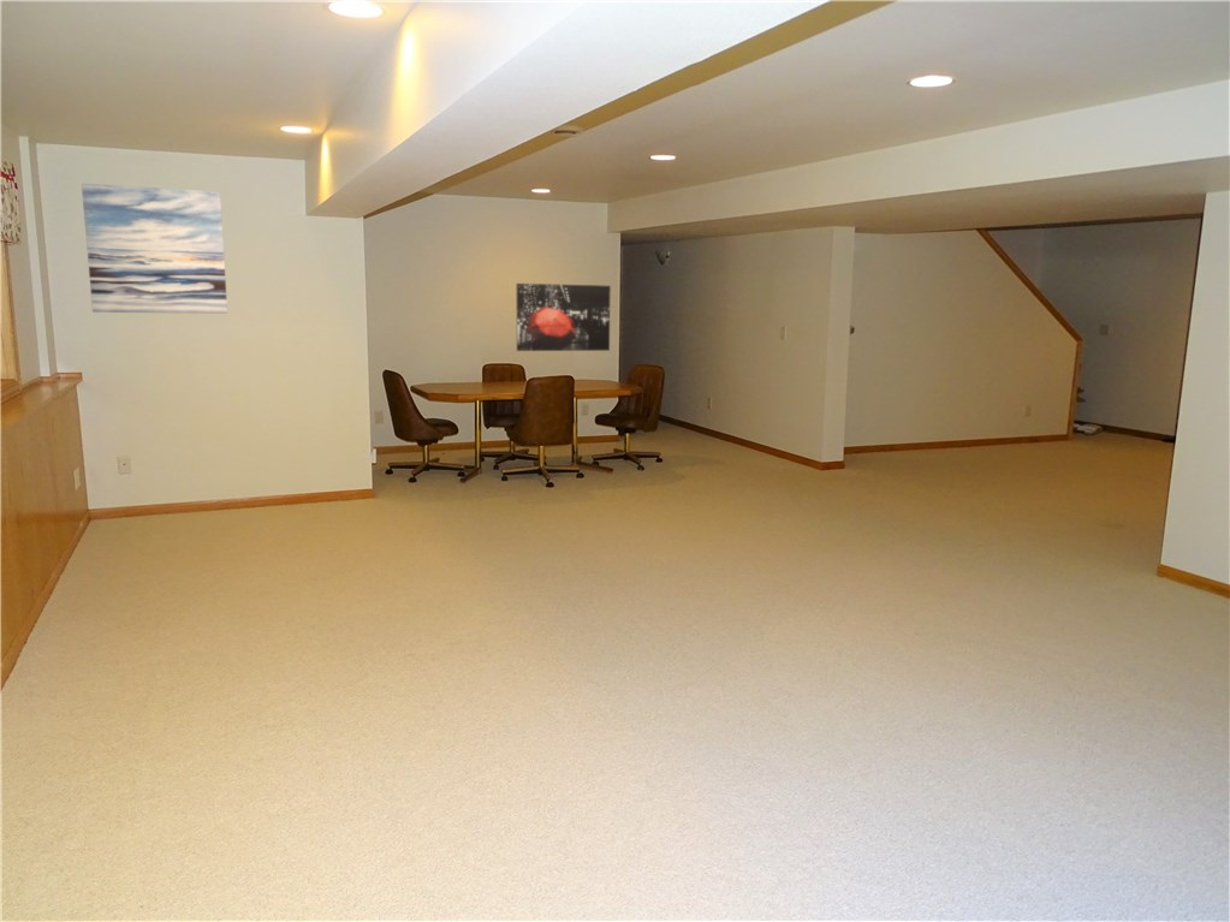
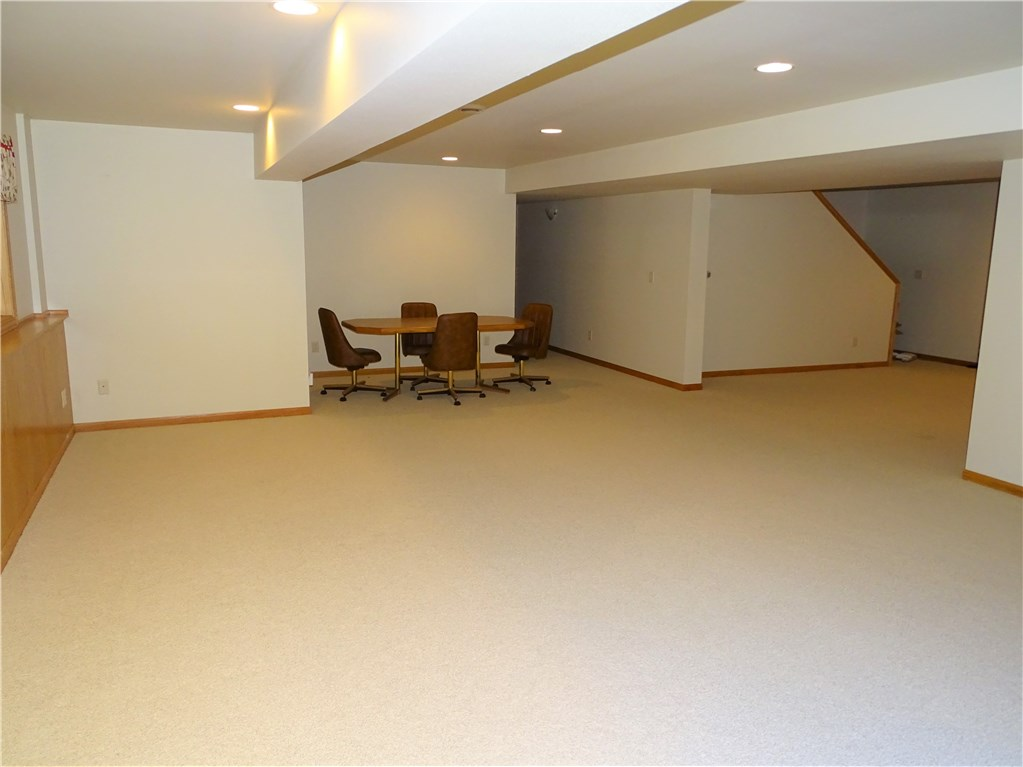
- wall art (564, 317)
- wall art (158, 250)
